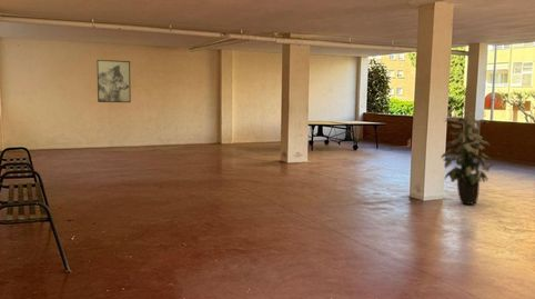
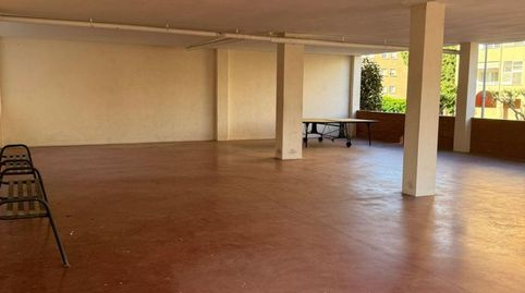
- indoor plant (465, 158)
- wall art (113, 81)
